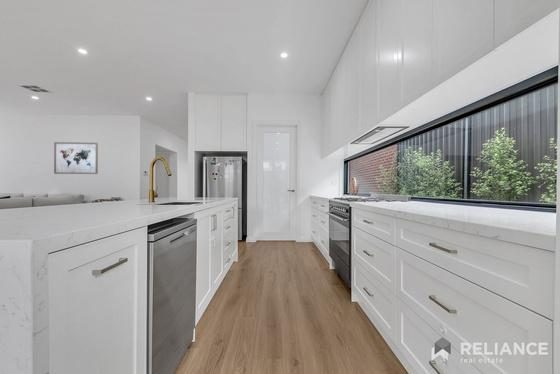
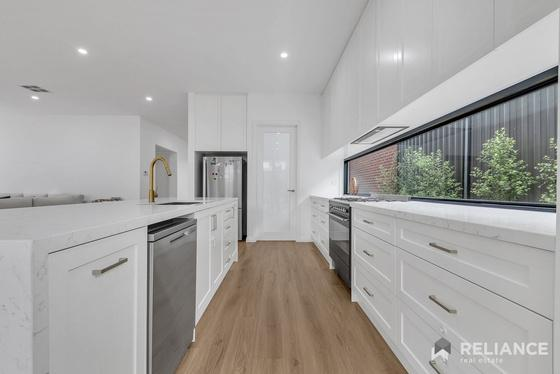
- wall art (76, 158)
